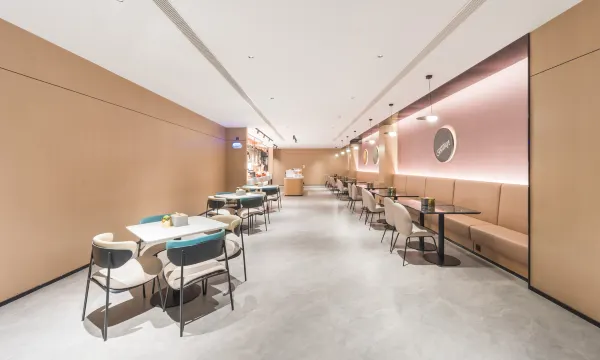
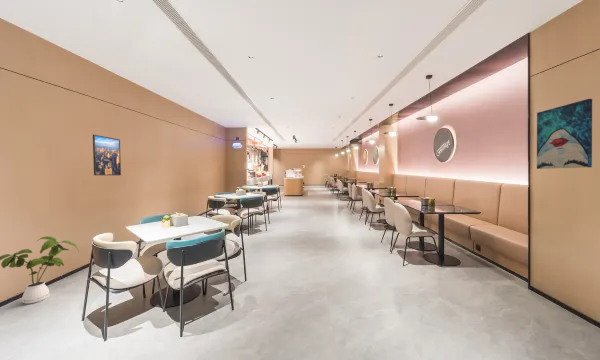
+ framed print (107, 156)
+ wall art (561, 137)
+ house plant (46, 267)
